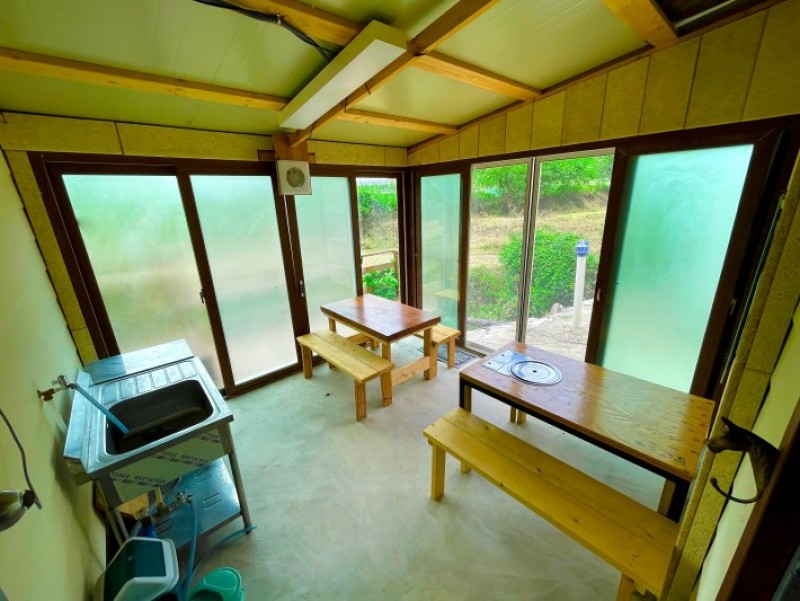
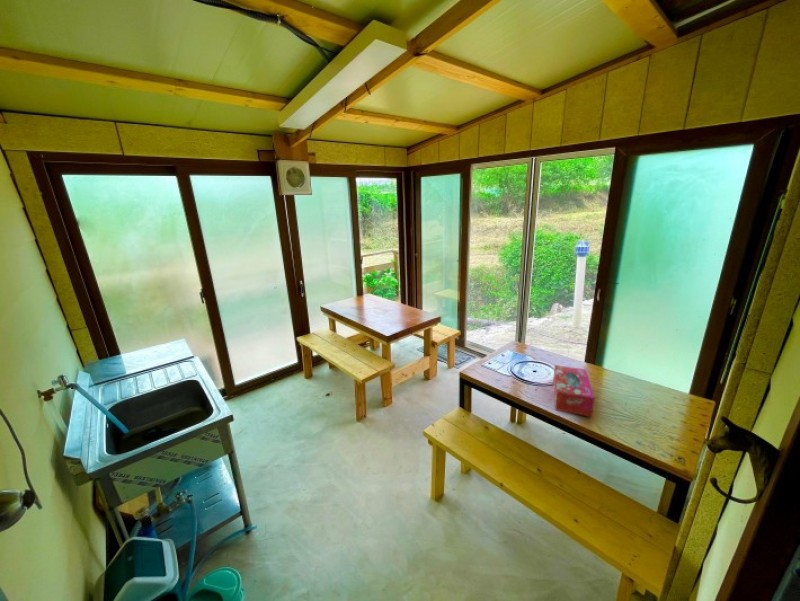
+ tissue box (571, 388)
